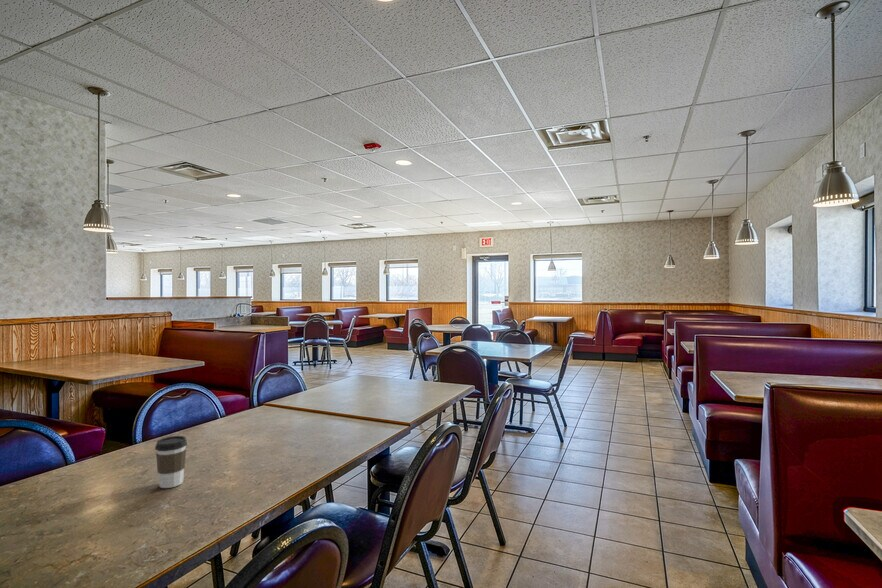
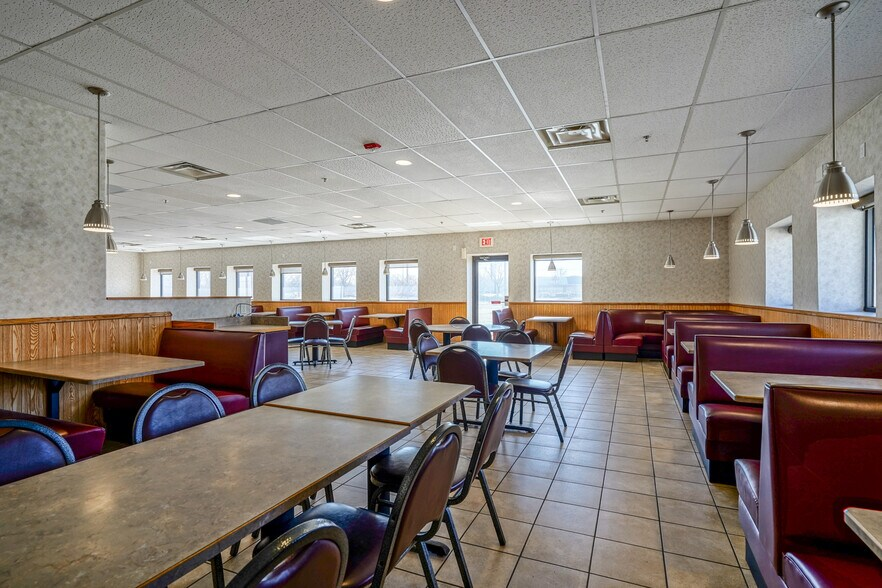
- coffee cup (171, 461)
